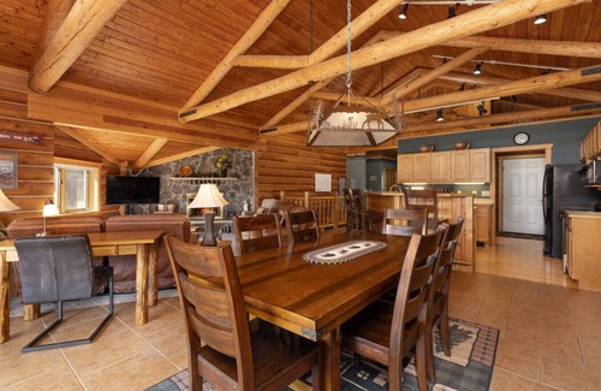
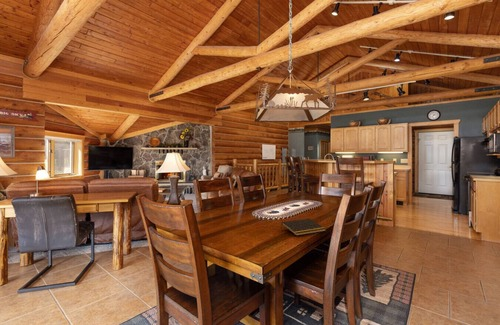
+ notepad (303, 226)
